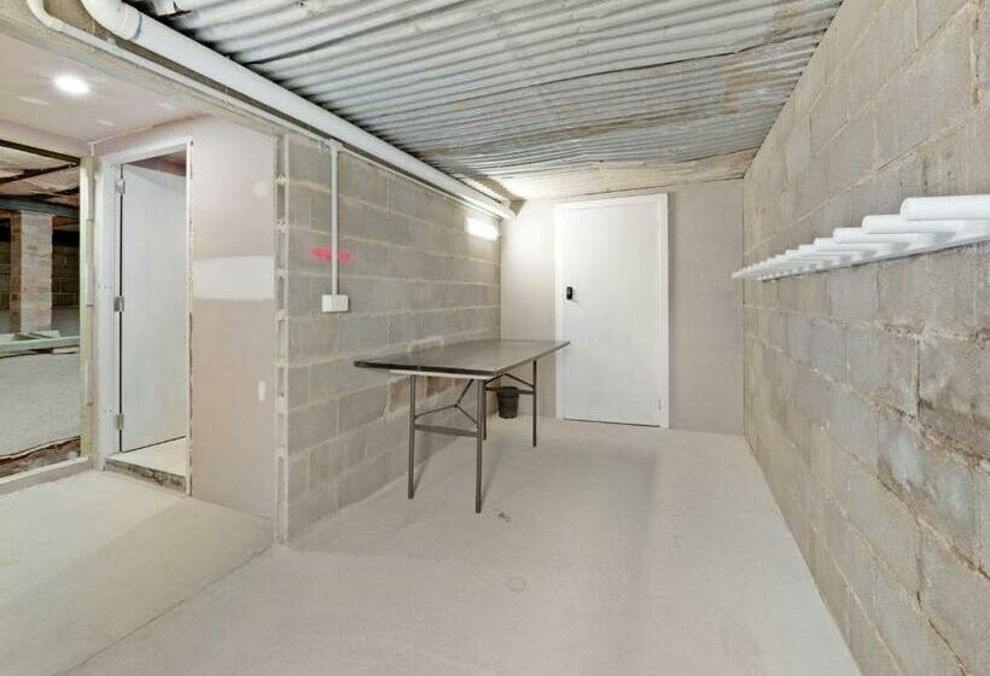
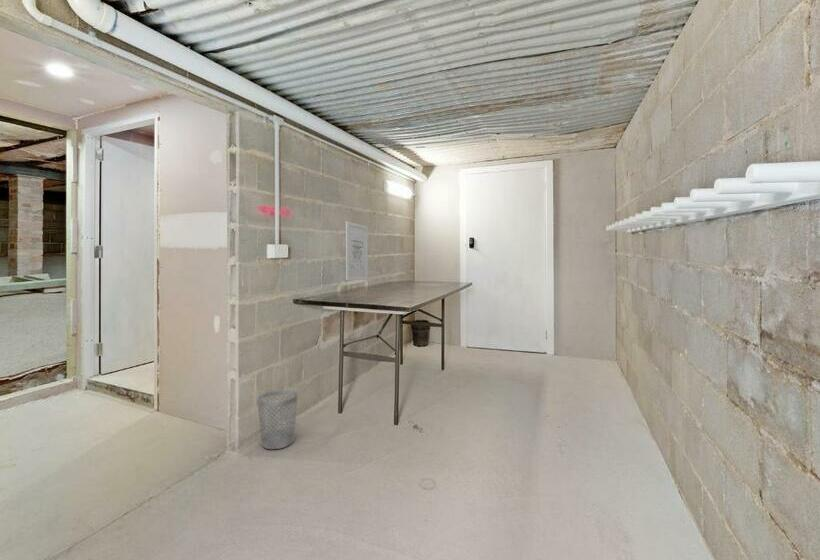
+ wall art (357, 252)
+ wastebasket (277, 418)
